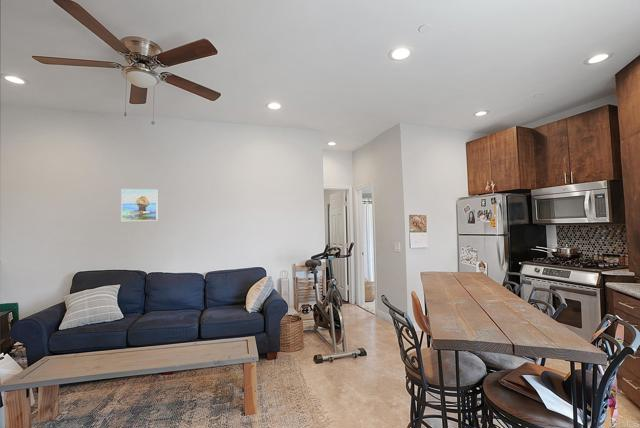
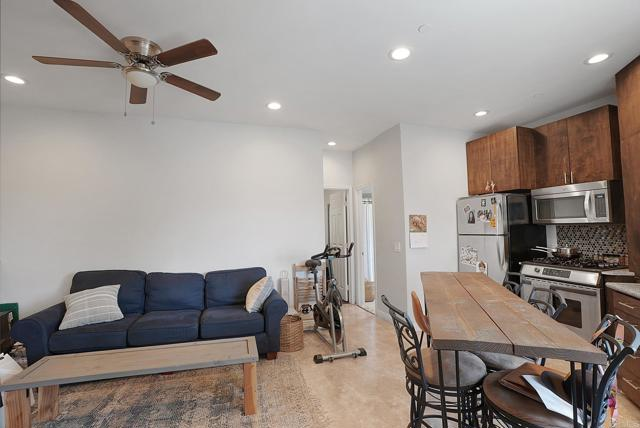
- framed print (139, 205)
